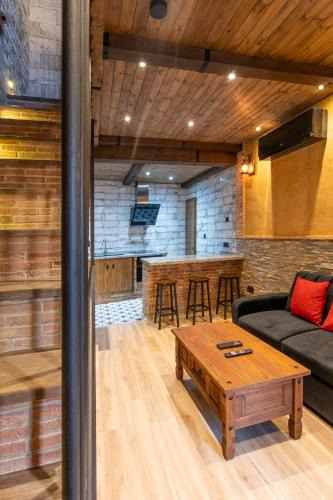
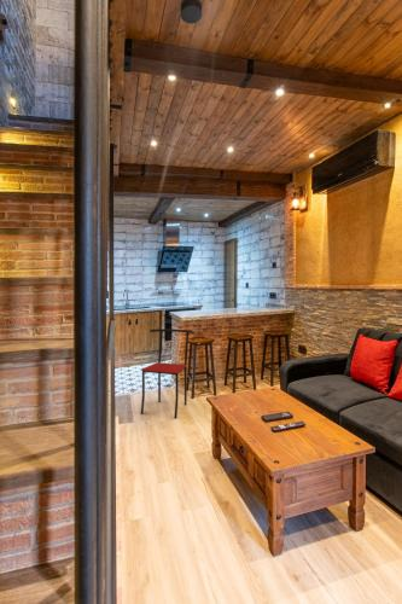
+ chair (167, 370)
